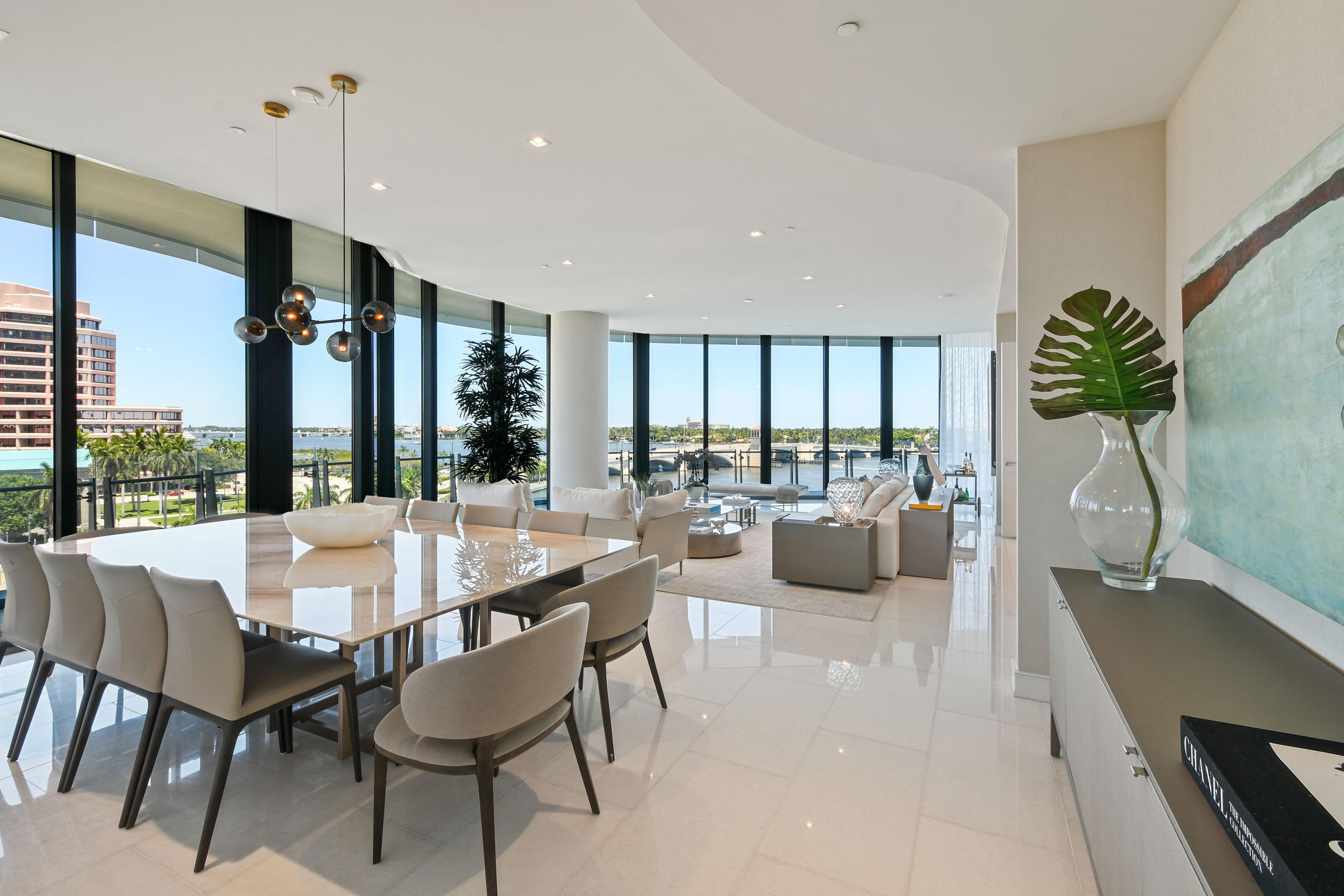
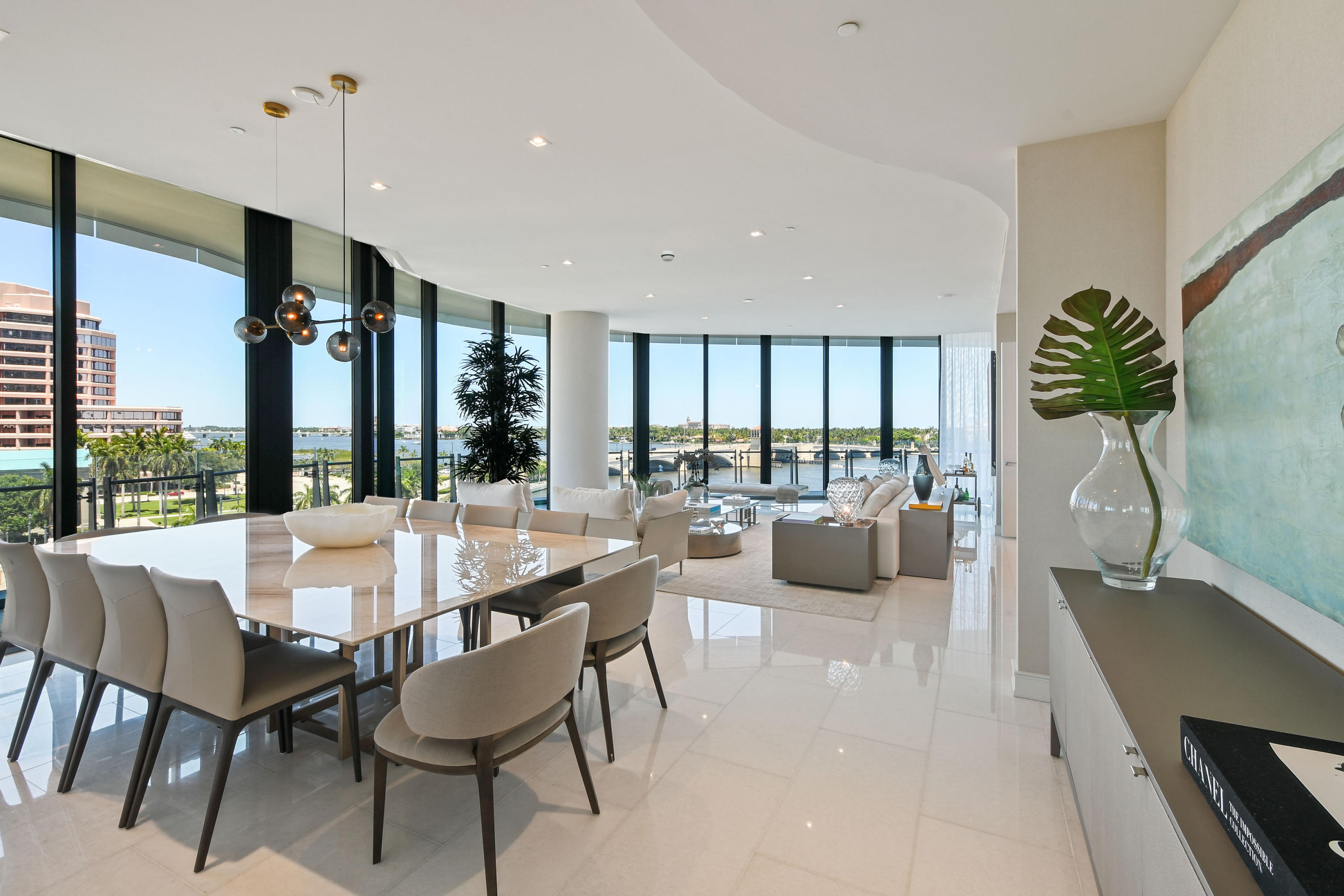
+ smoke detector (668, 256)
